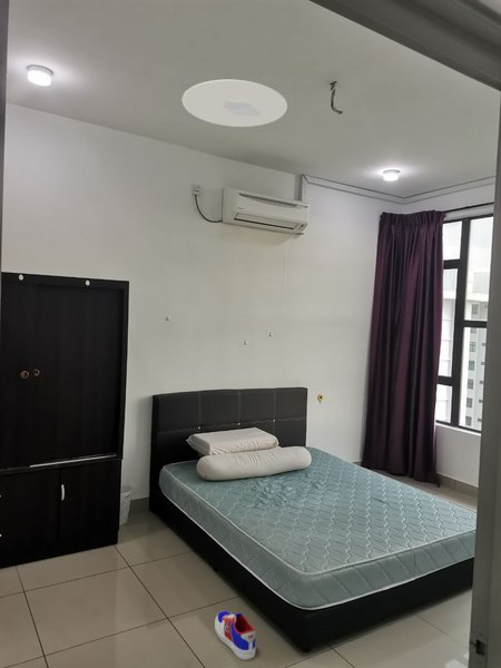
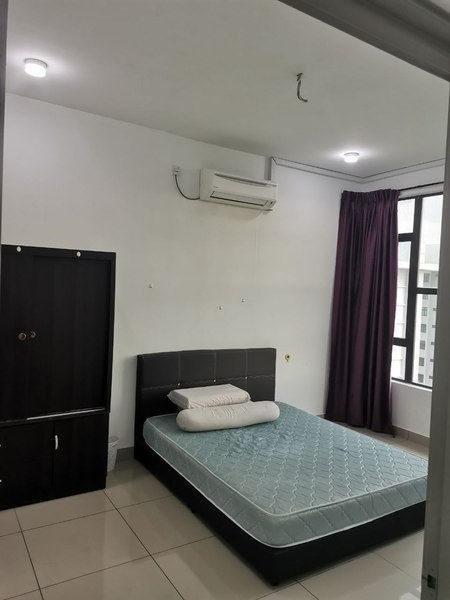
- ceiling light (235, 100)
- sneaker (234, 625)
